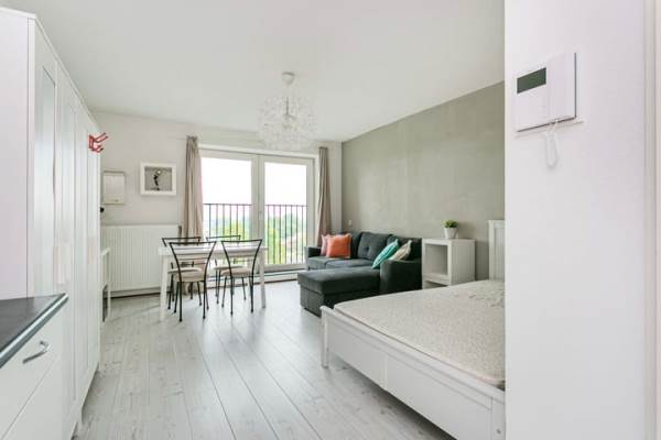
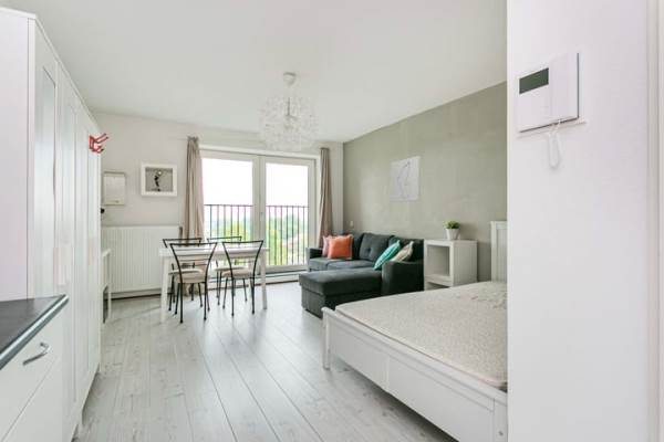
+ wall art (405, 180)
